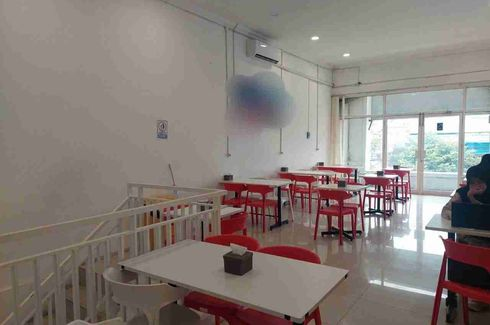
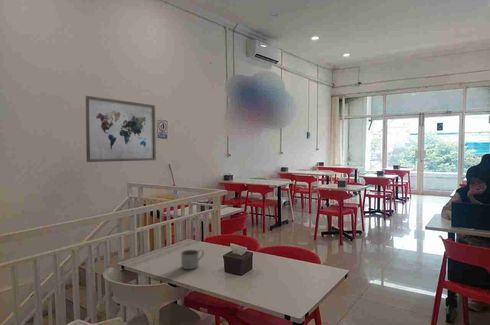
+ wall art (124, 131)
+ mug (191, 258)
